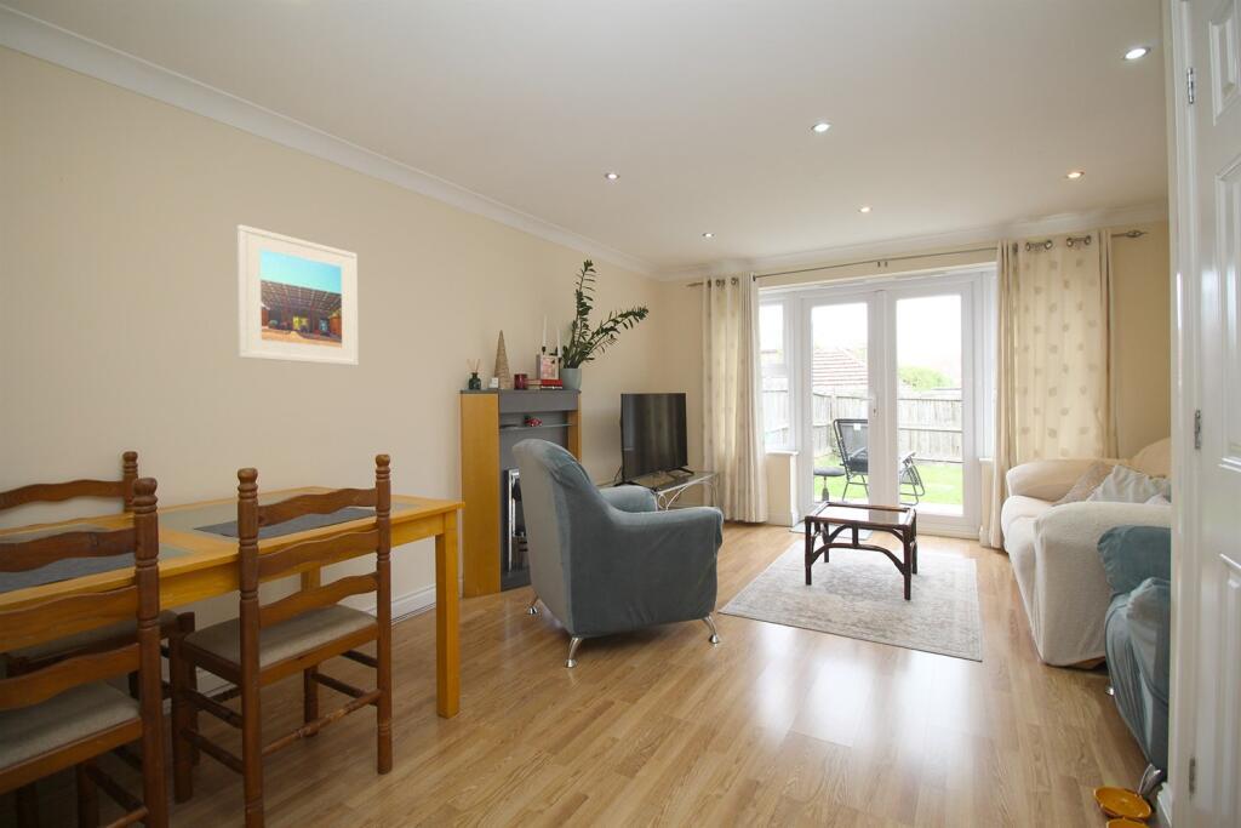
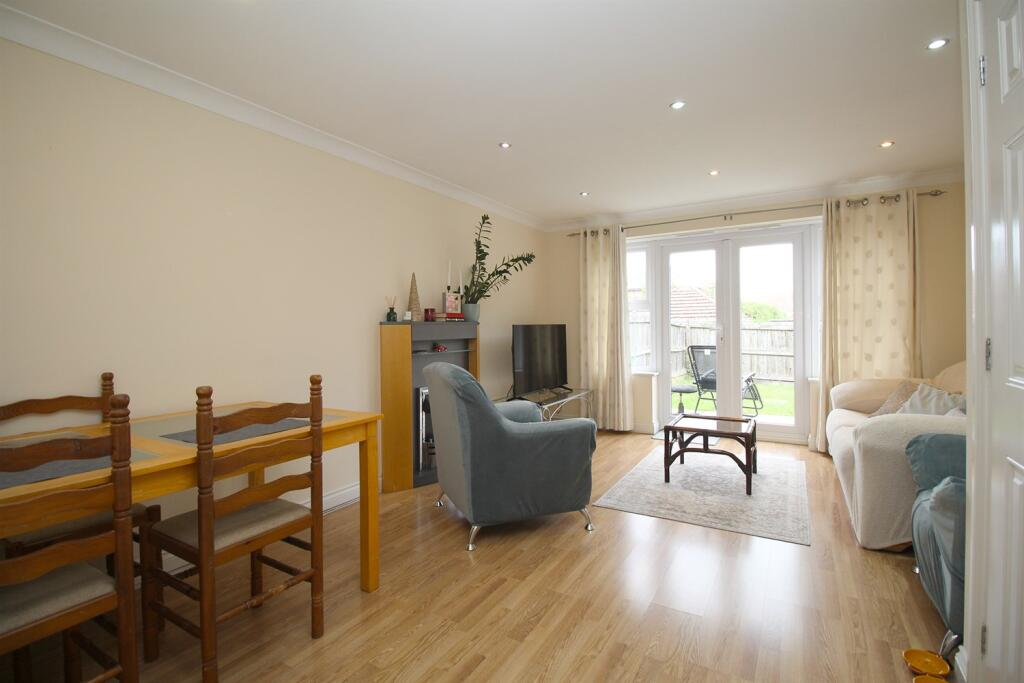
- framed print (302, 301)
